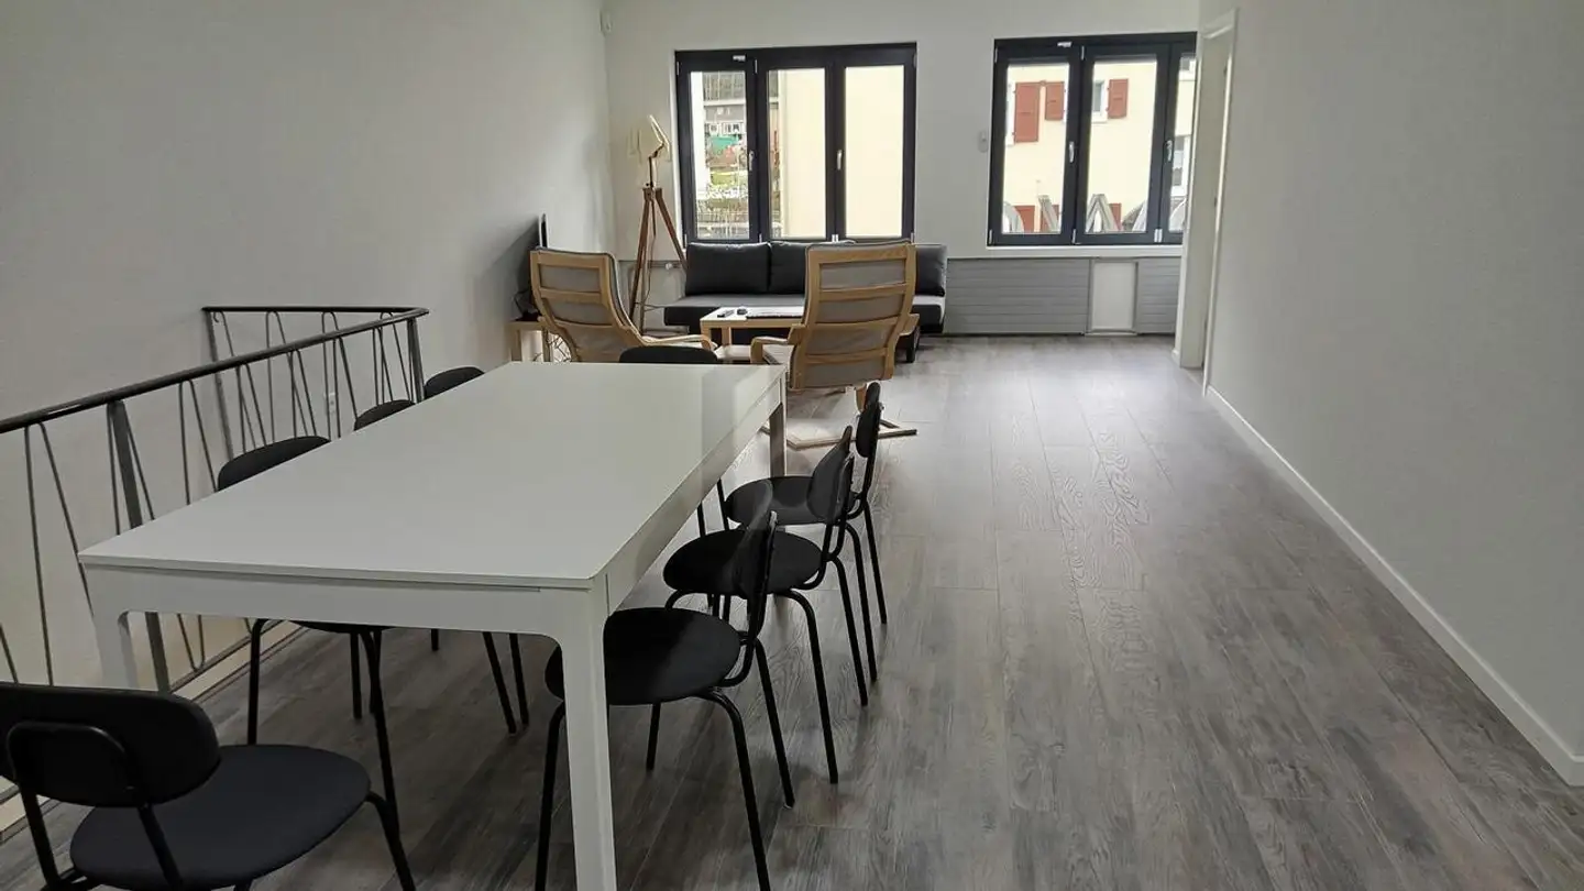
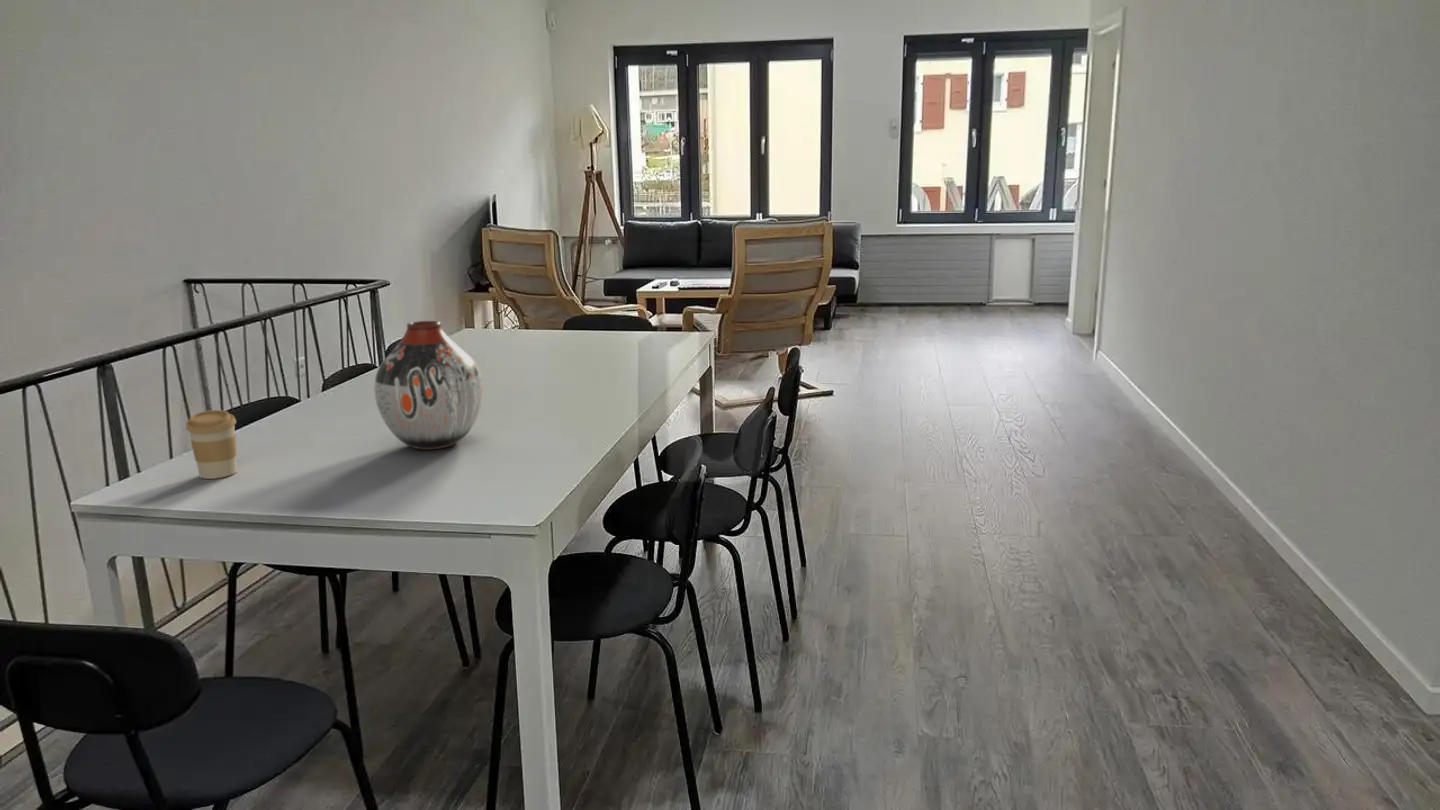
+ coffee cup (214, 443)
+ vase (429, 384)
